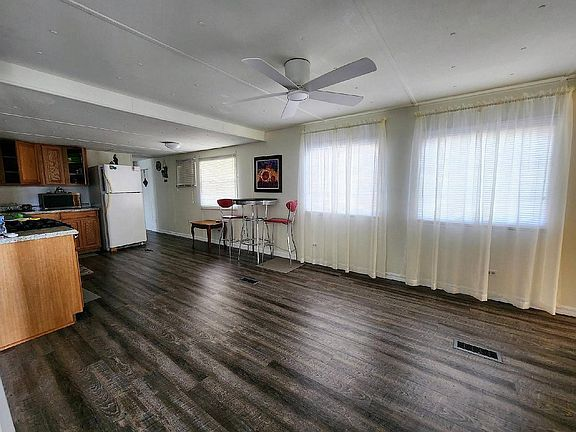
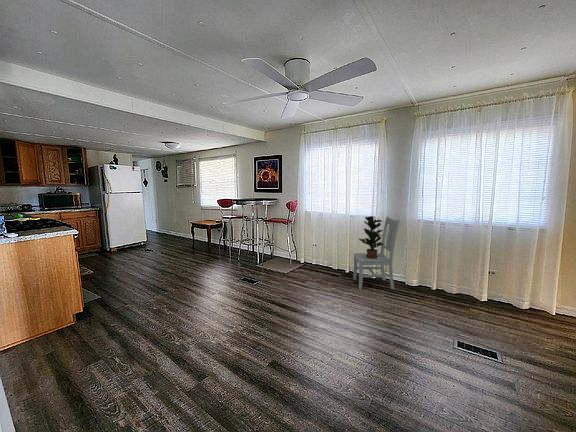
+ chair (377, 253)
+ potted plant (372, 236)
